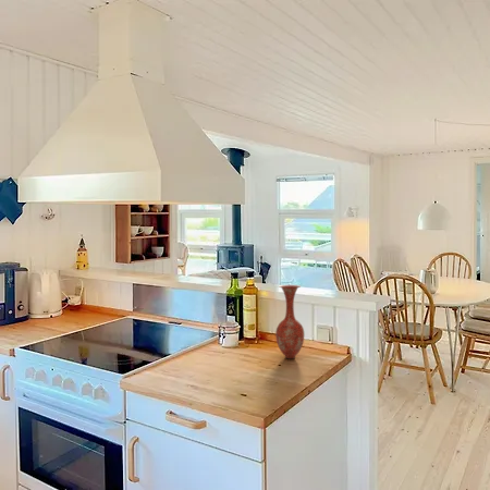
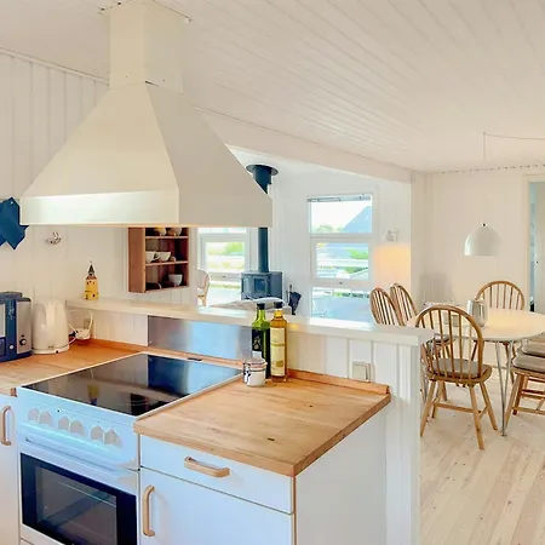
- vase (290, 321)
